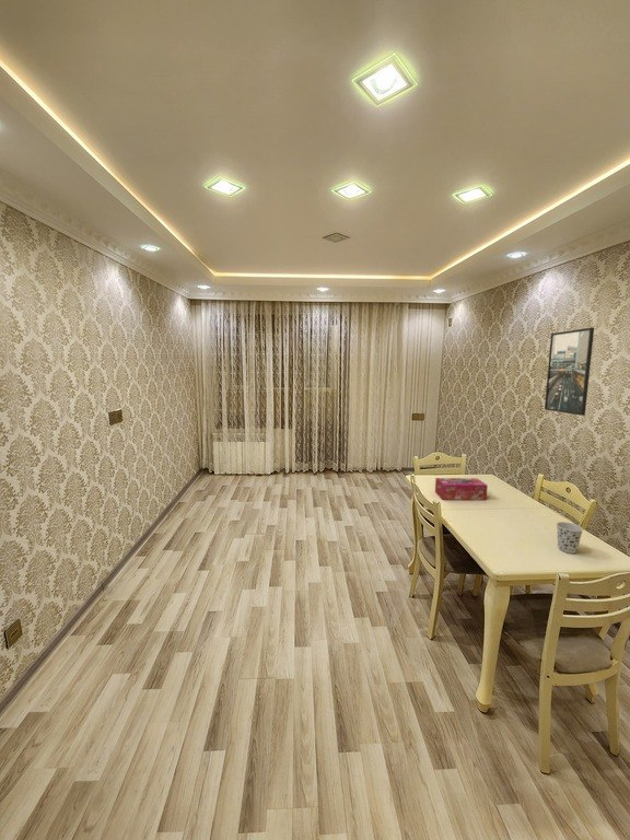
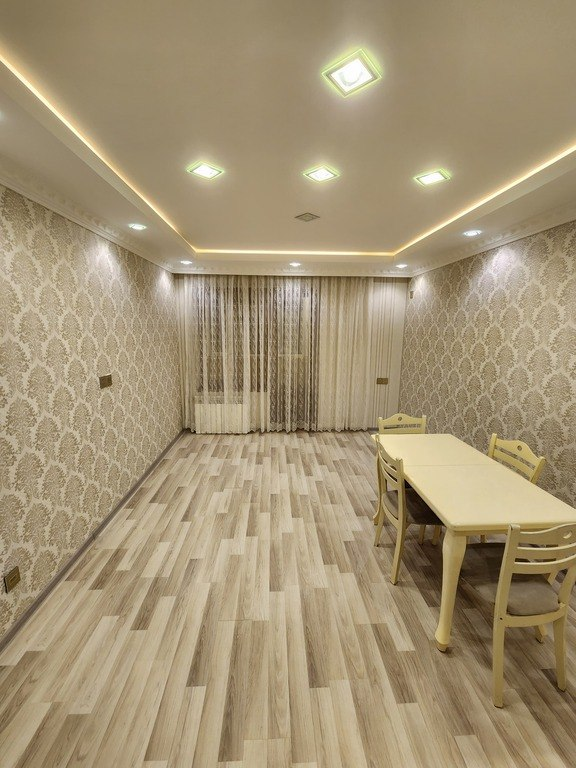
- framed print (567, 372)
- cup (568, 538)
- tissue box (459, 488)
